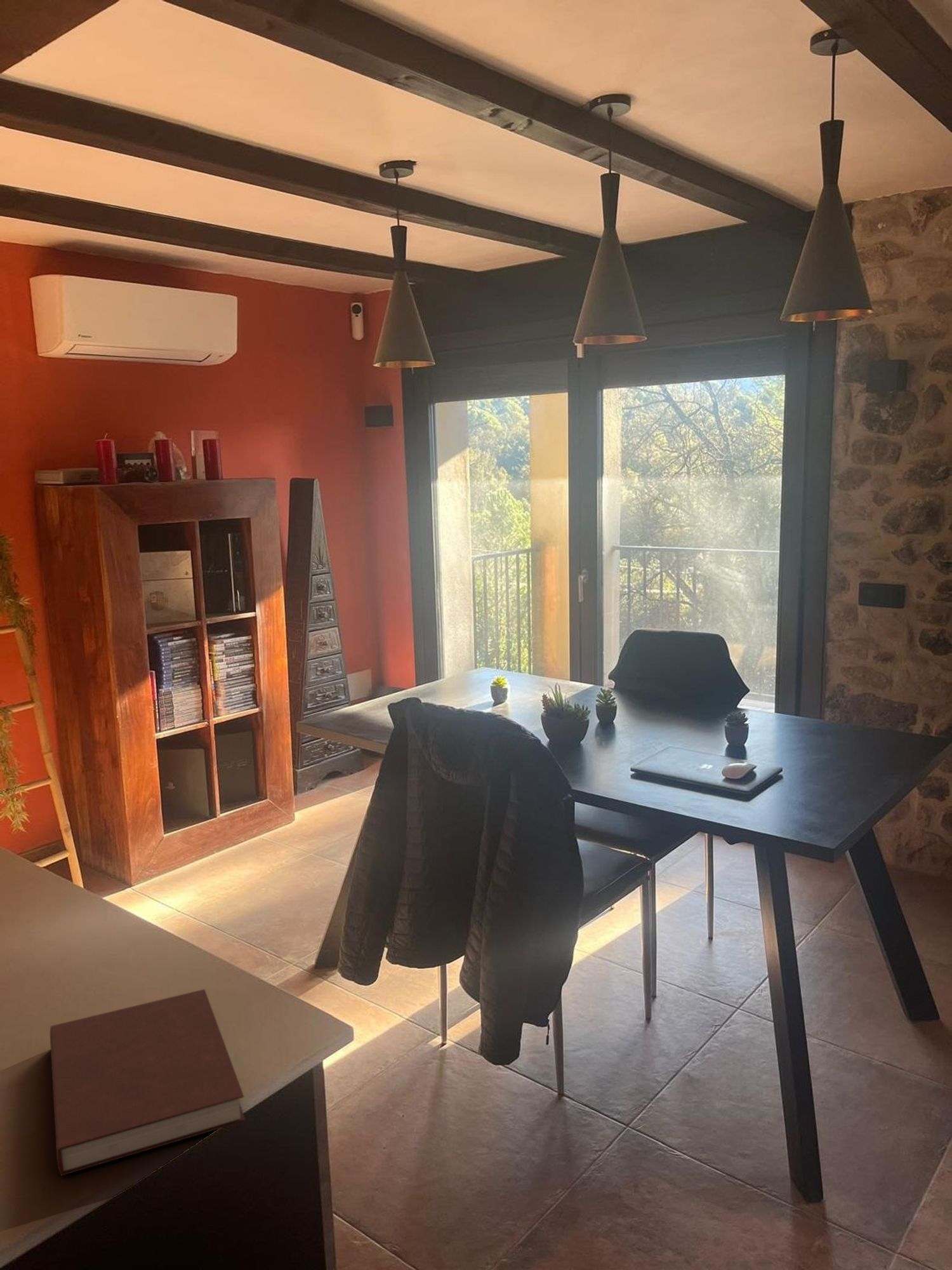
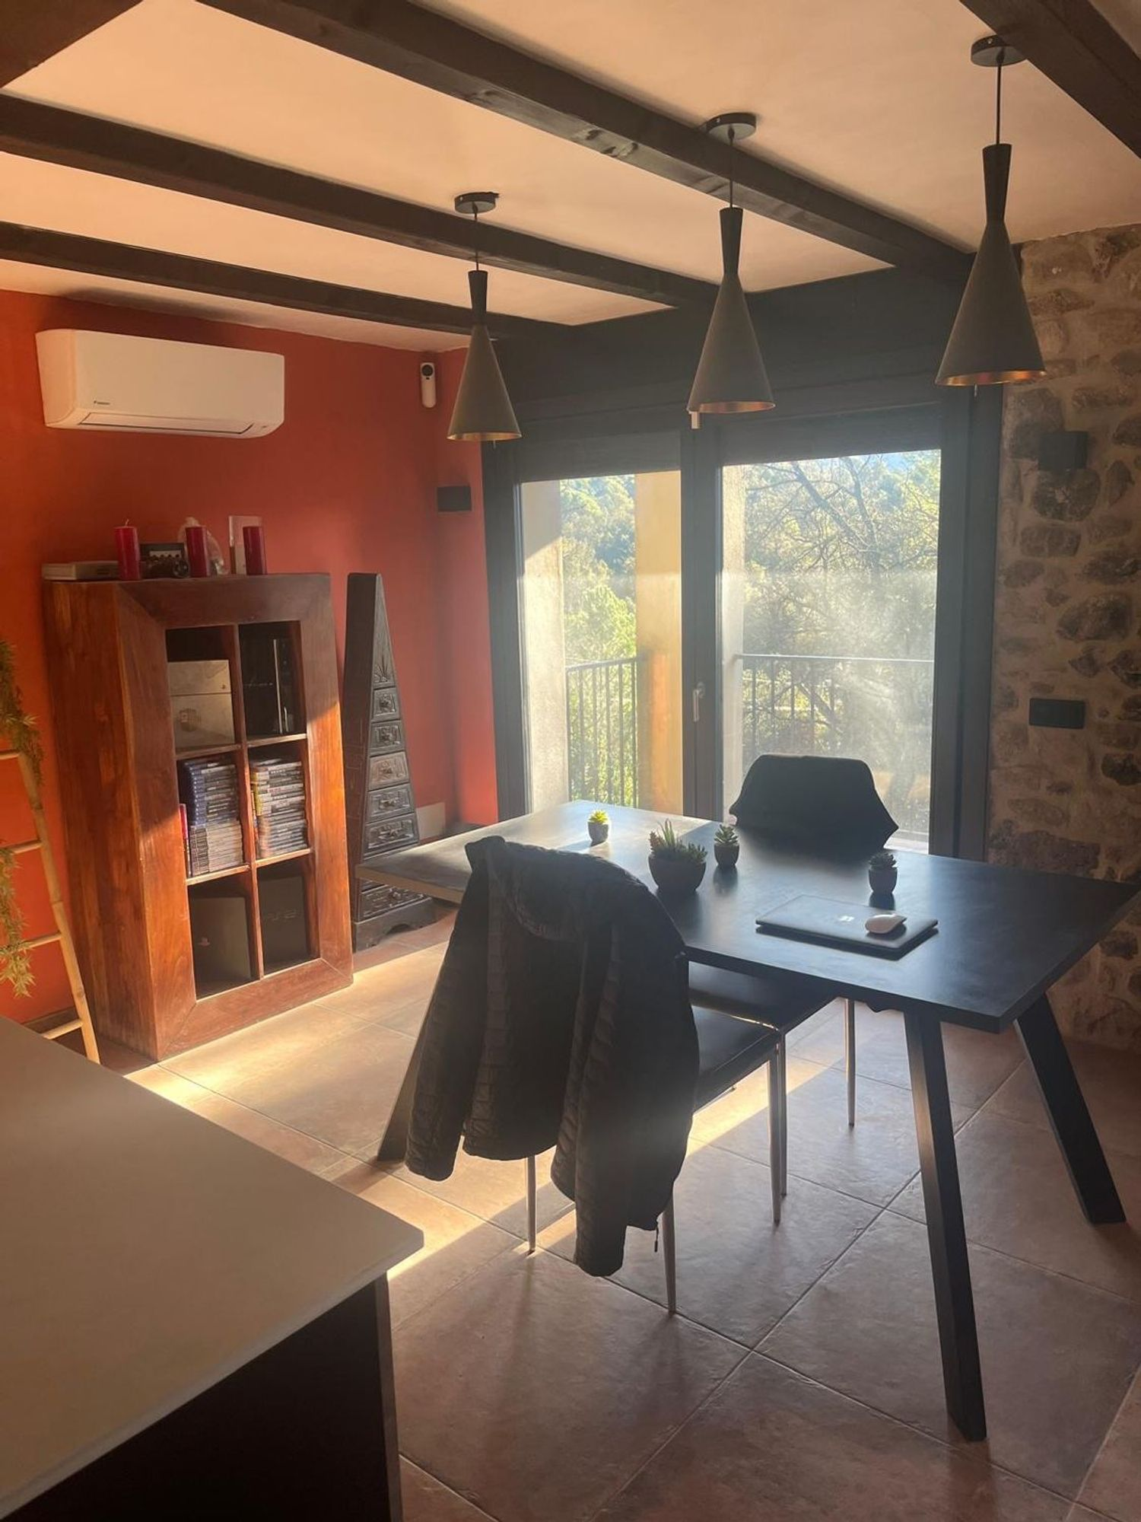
- notebook (141, 1071)
